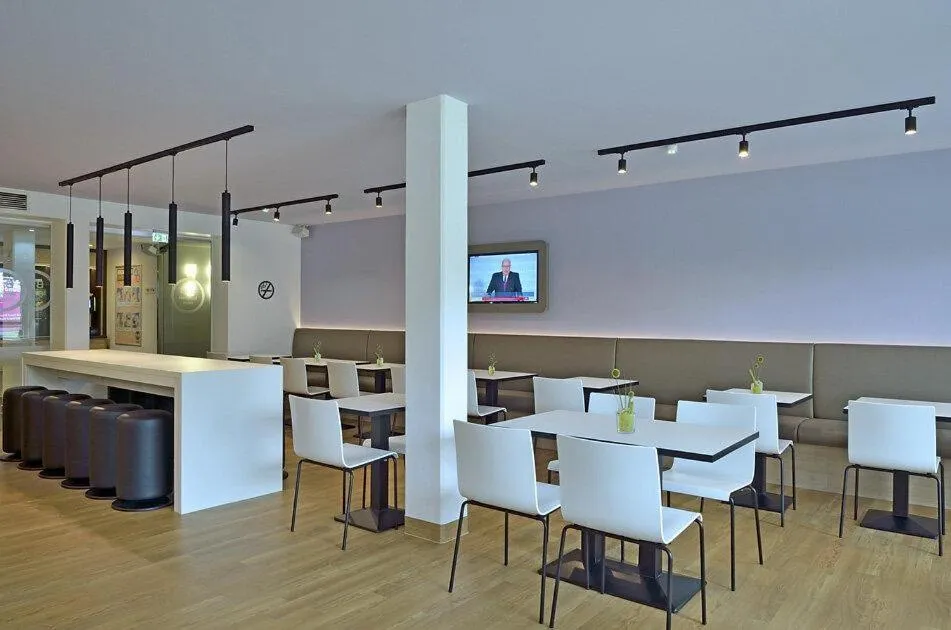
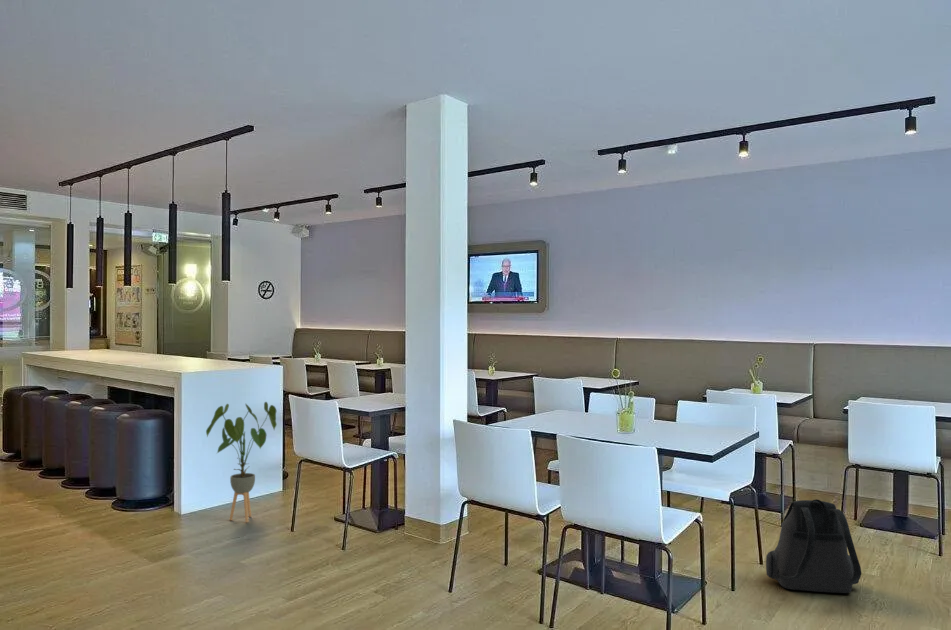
+ backpack (816, 545)
+ house plant (239, 460)
